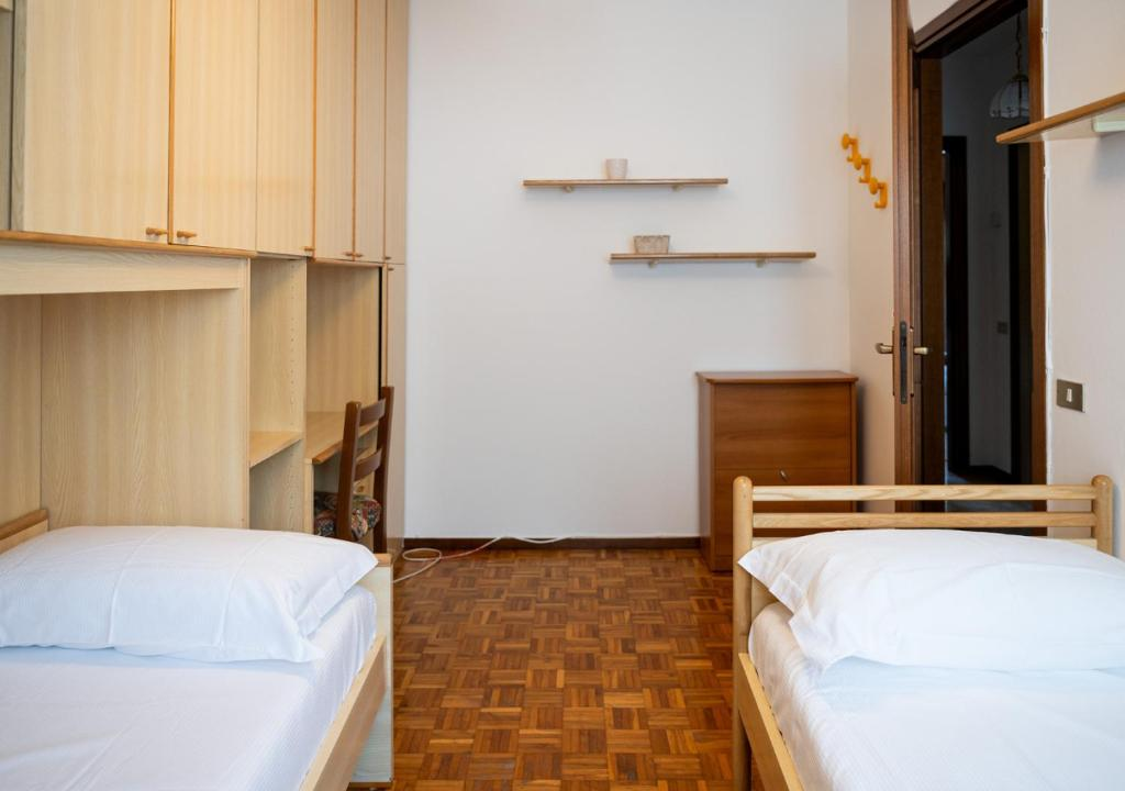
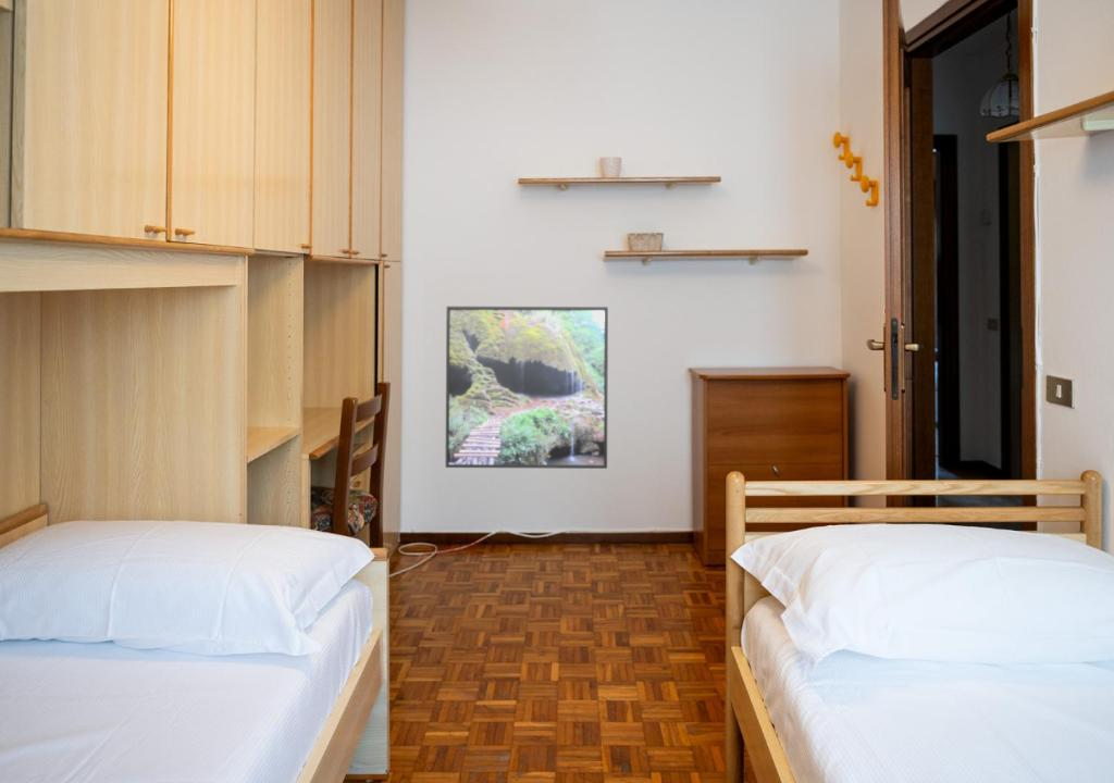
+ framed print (527, 387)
